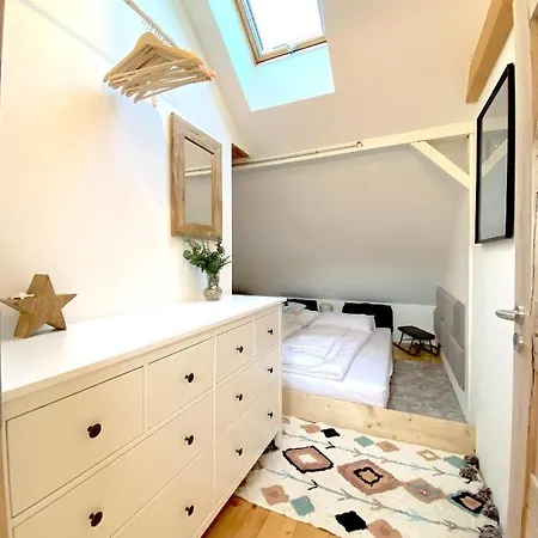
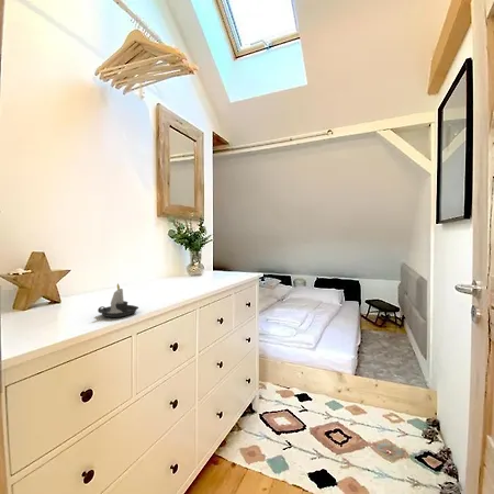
+ candle (116, 299)
